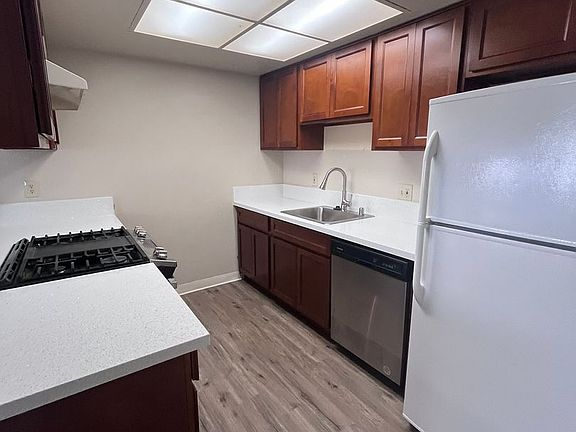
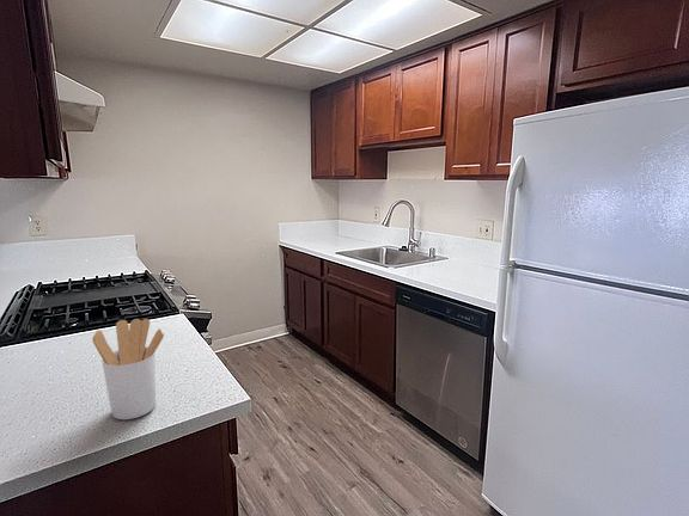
+ utensil holder (132, 364)
